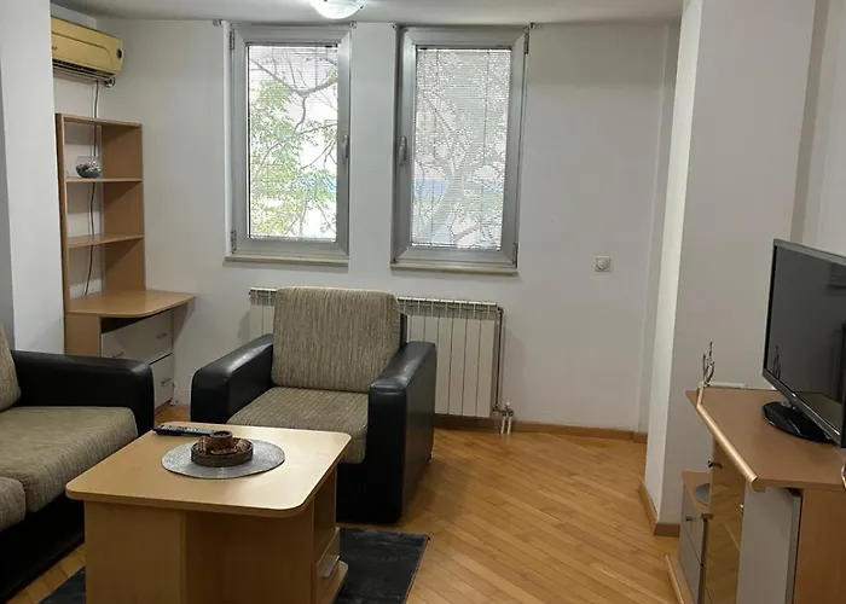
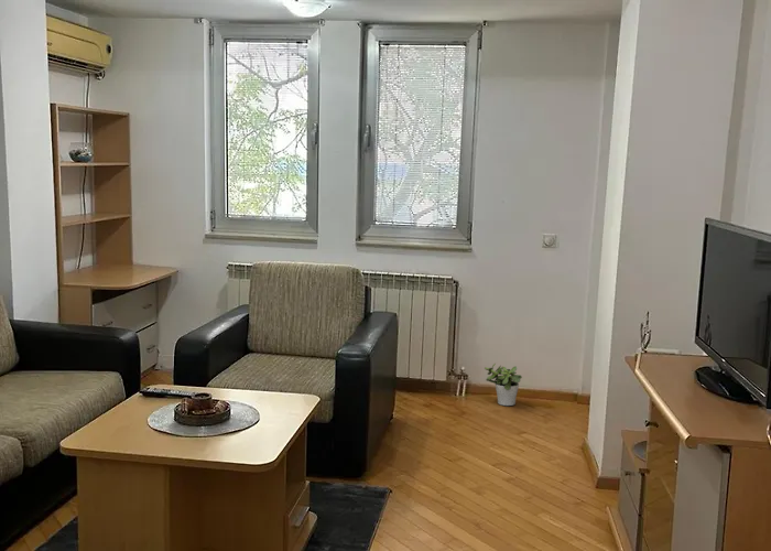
+ potted plant (502, 383)
